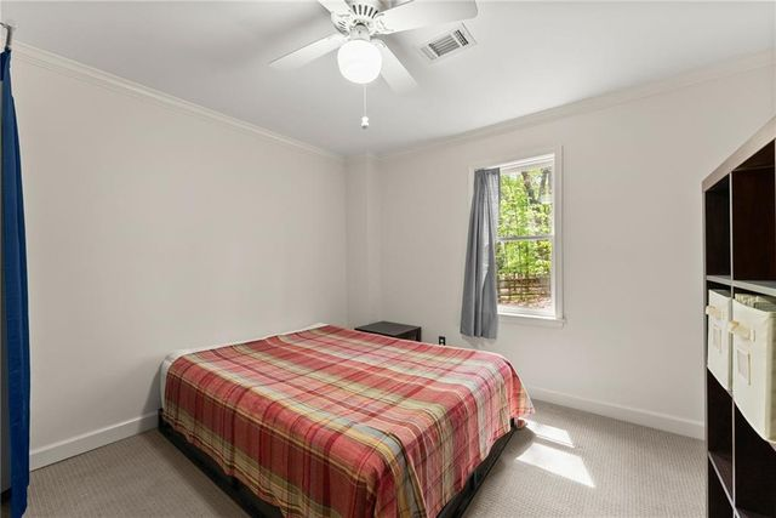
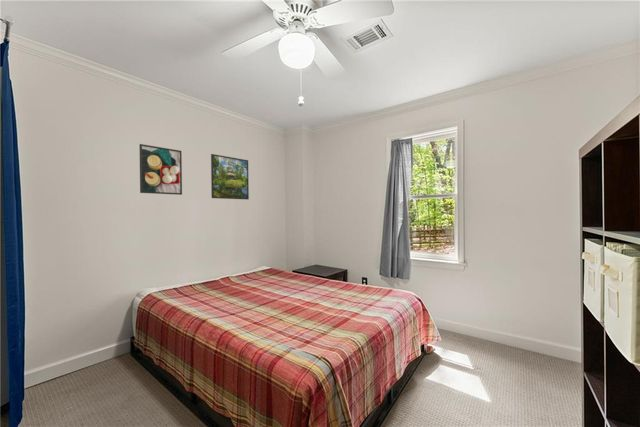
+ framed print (230, 178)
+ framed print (161, 170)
